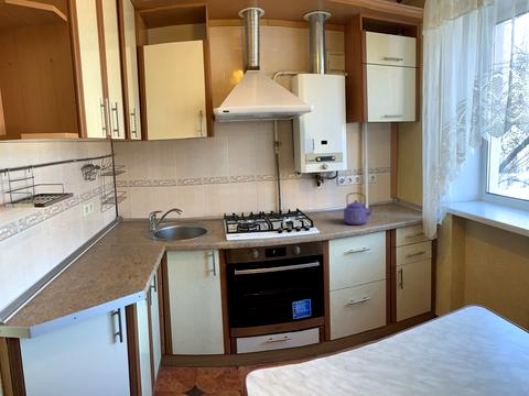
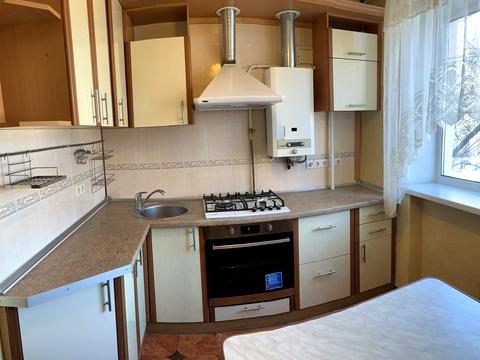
- kettle (359, 208)
